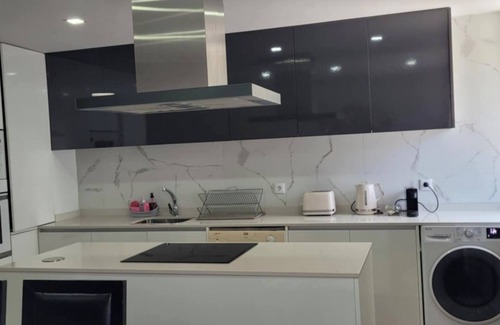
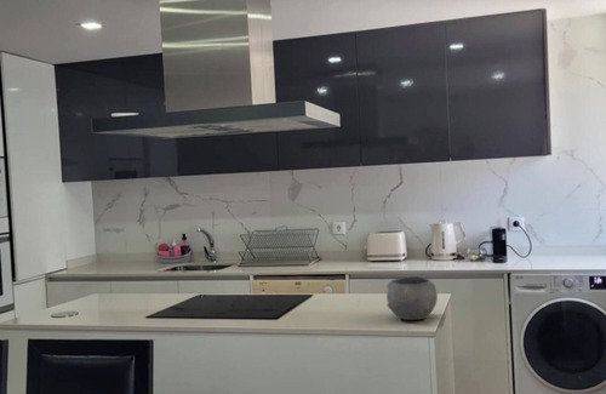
+ bowl (411, 298)
